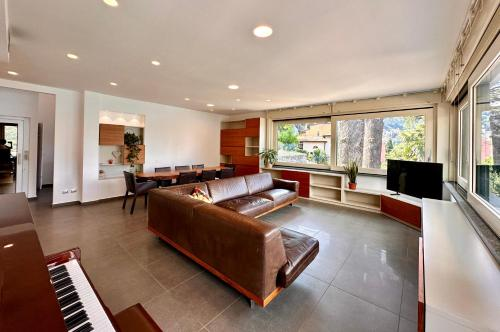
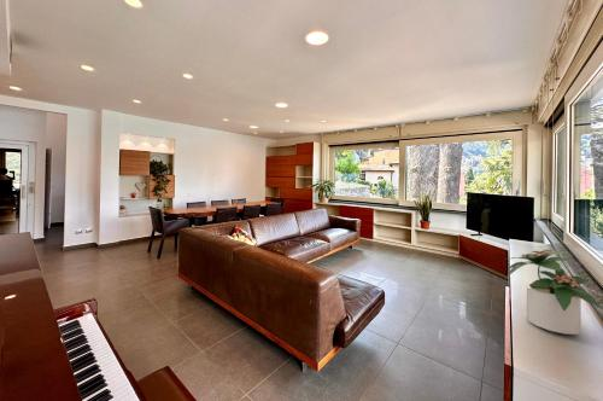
+ potted plant (544, 286)
